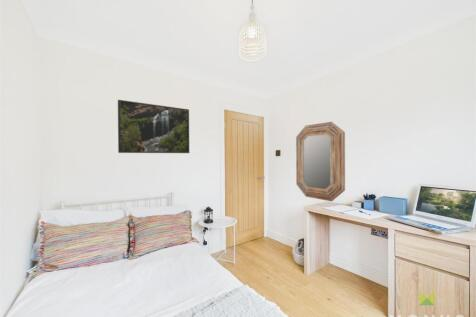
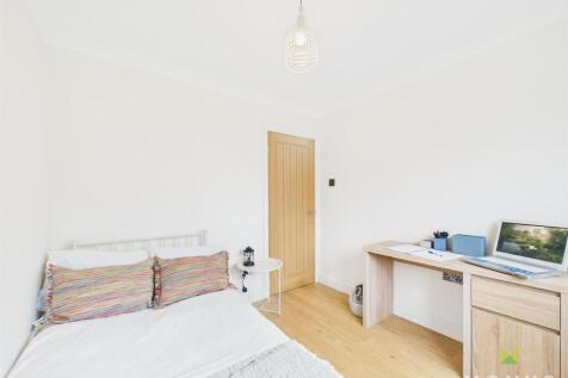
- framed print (156, 129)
- home mirror (317, 161)
